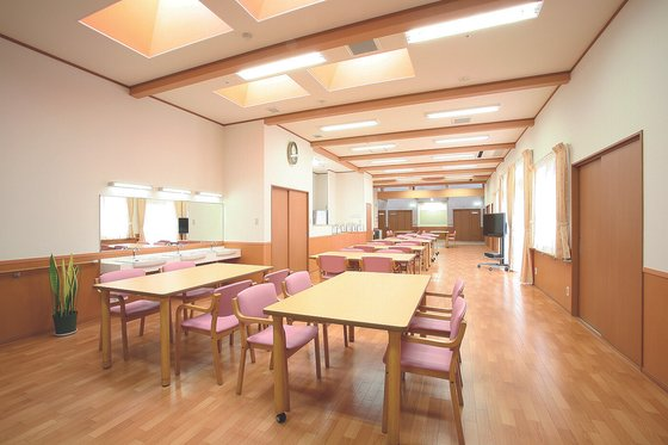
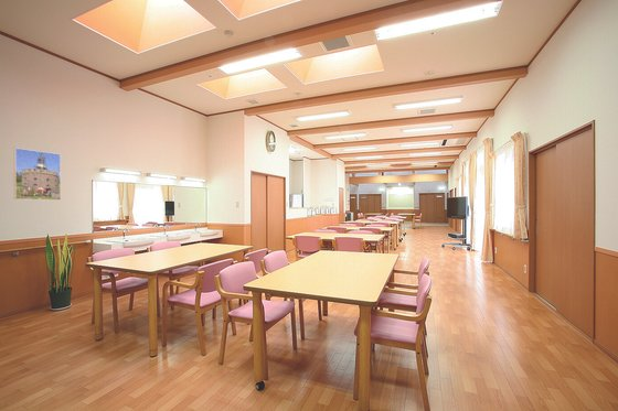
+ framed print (38, 175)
